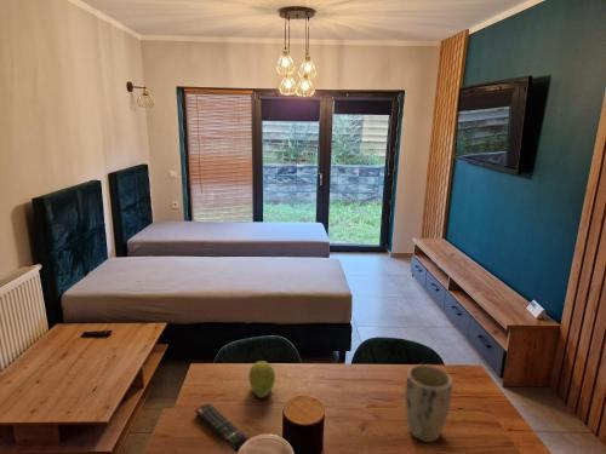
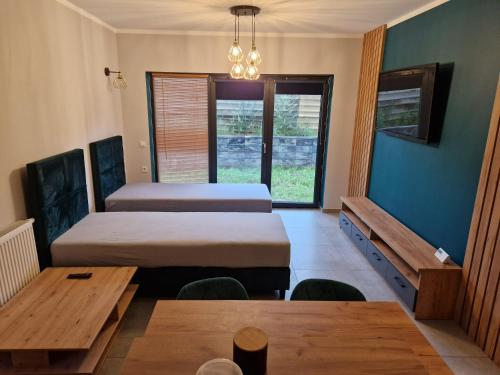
- plant pot (425, 403)
- remote control (221, 426)
- fruit (262, 378)
